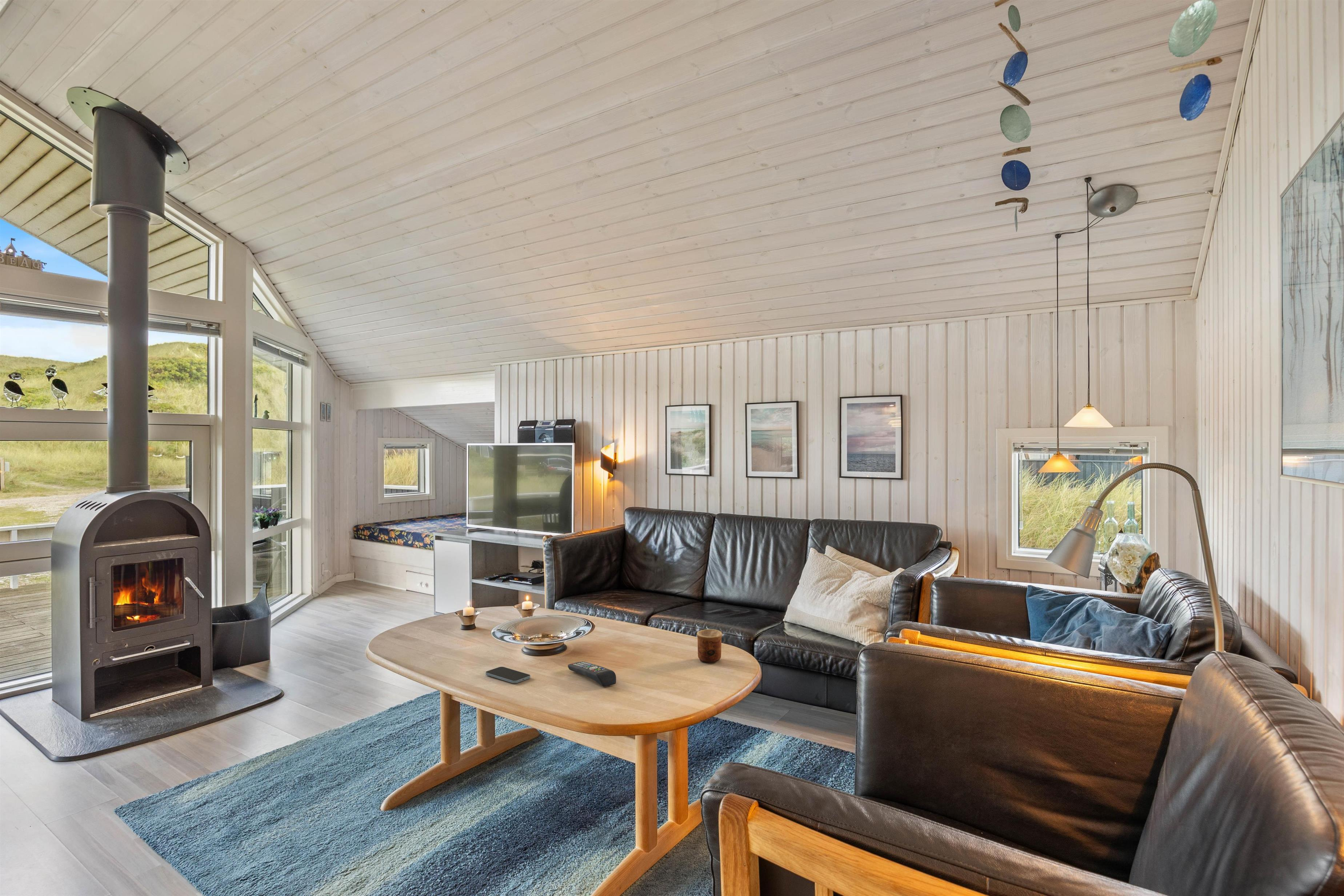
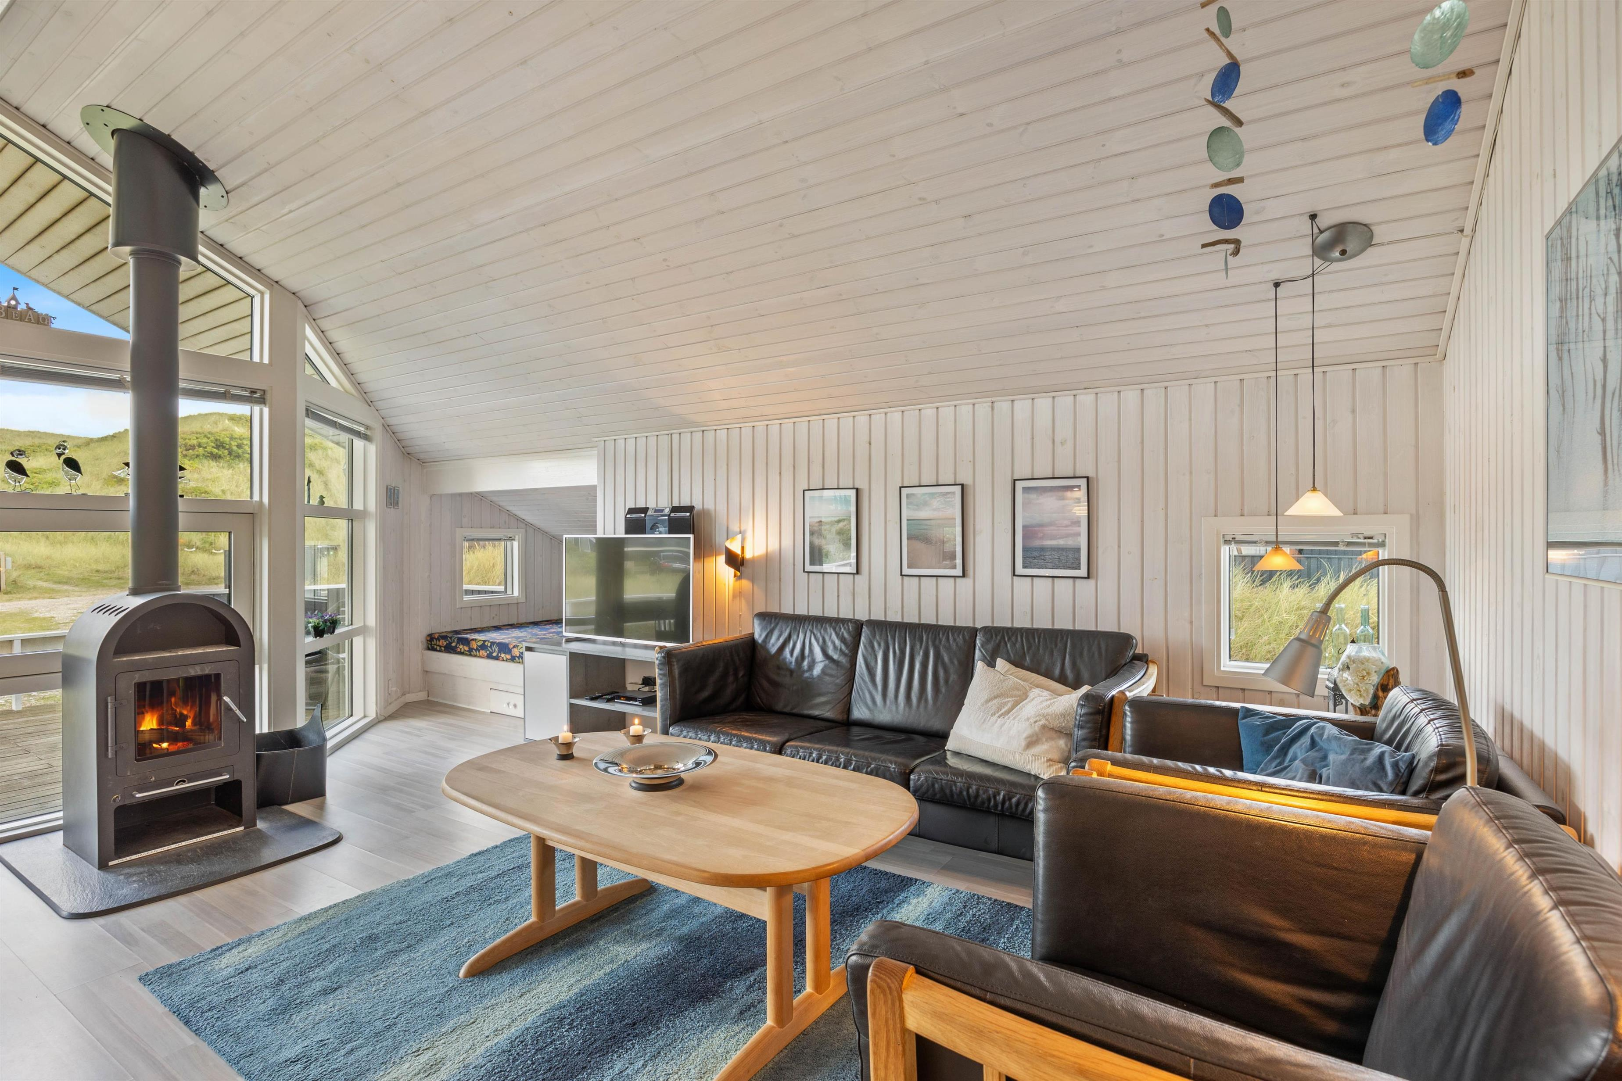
- remote control (592, 671)
- smartphone (508, 675)
- cup (709, 646)
